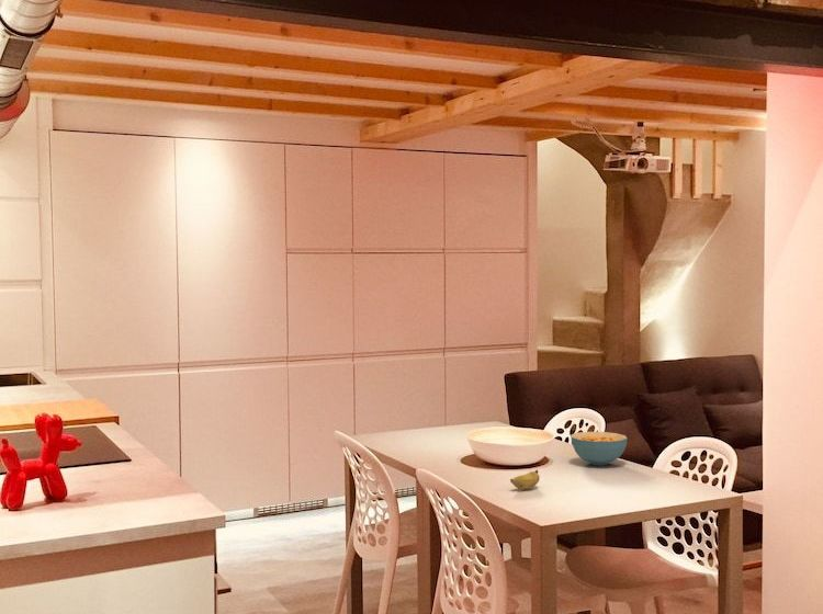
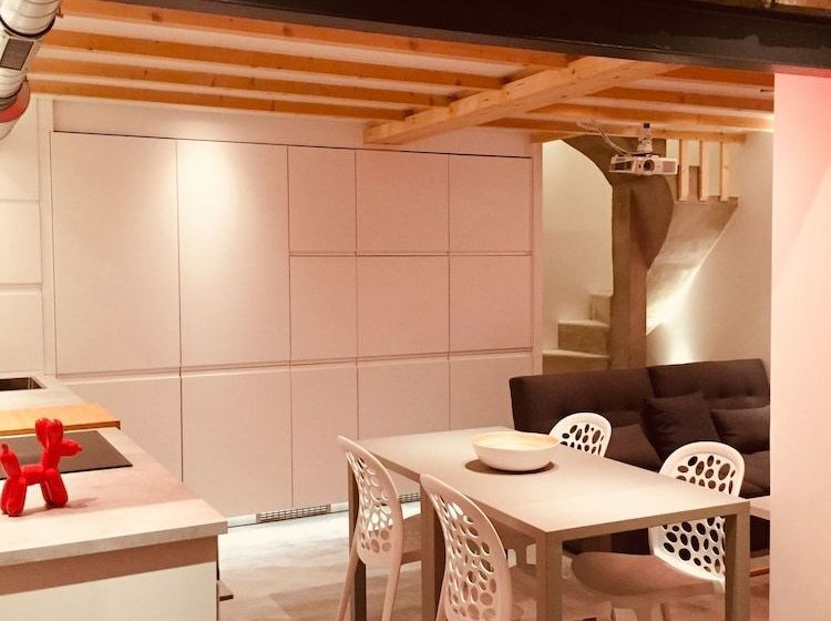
- cereal bowl (598, 450)
- banana (526, 480)
